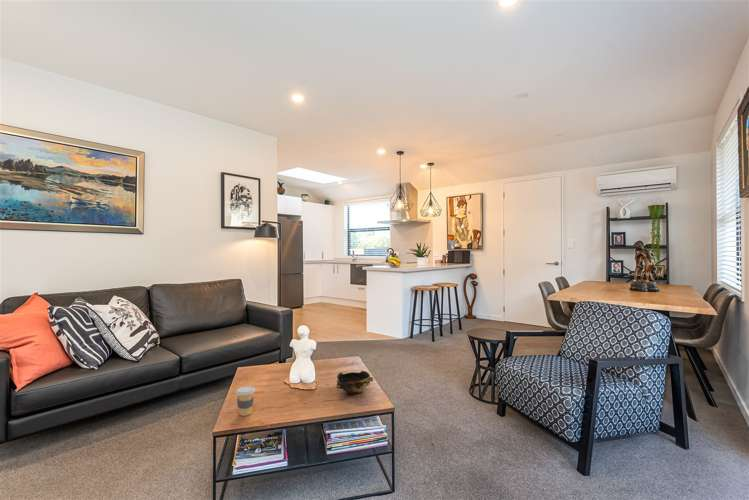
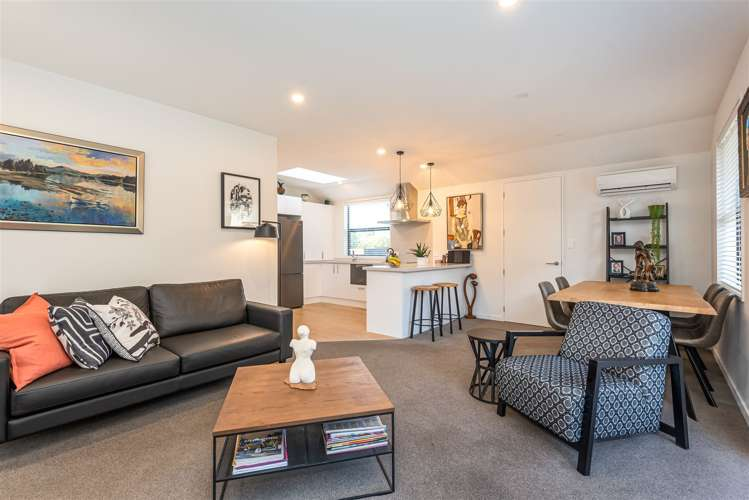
- coffee cup (245, 401)
- bowl (354, 382)
